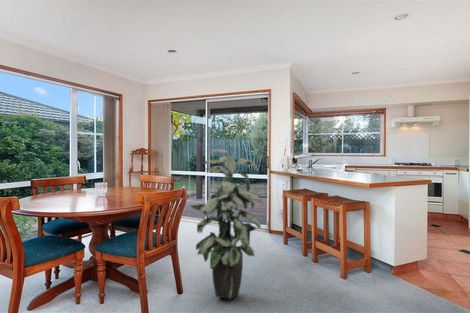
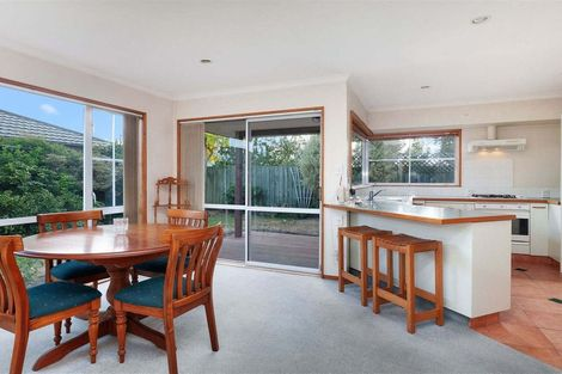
- indoor plant (225, 220)
